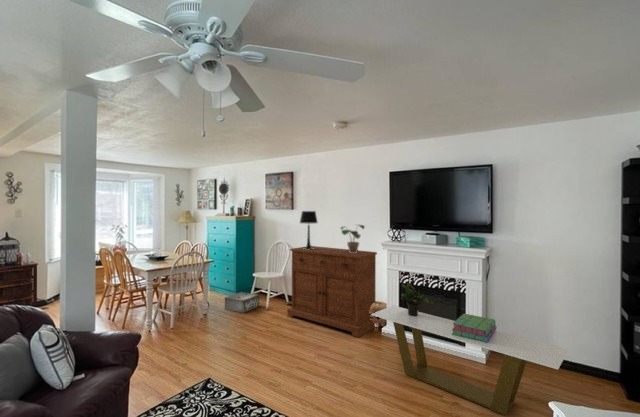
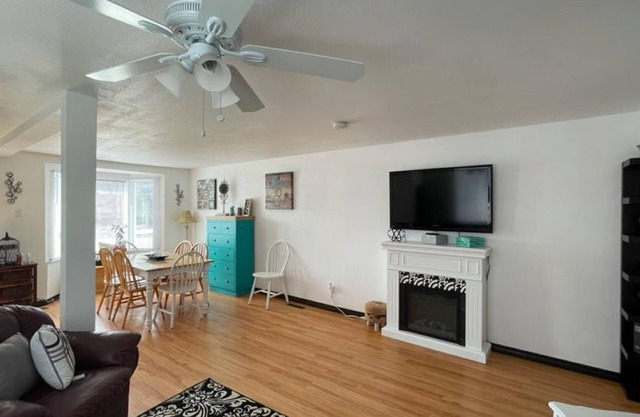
- potted plant (414, 299)
- sideboard (331, 285)
- coffee table (461, 341)
- potted plant (354, 238)
- table lamp (308, 229)
- stack of books (474, 326)
- speaker (242, 301)
